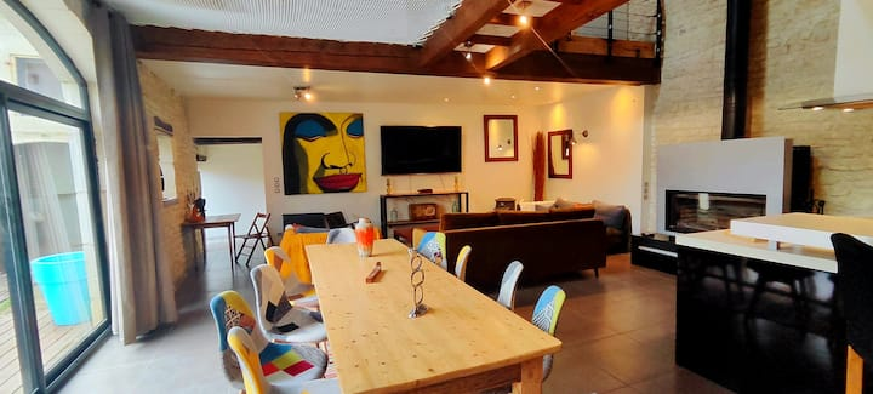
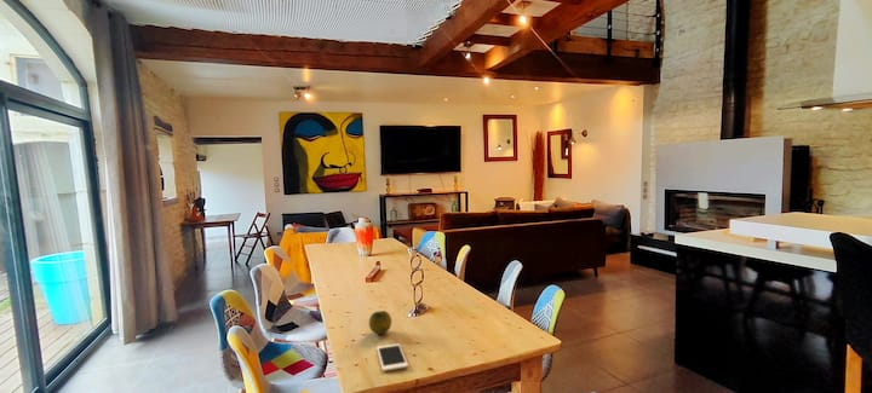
+ fruit (380, 322)
+ cell phone (391, 356)
